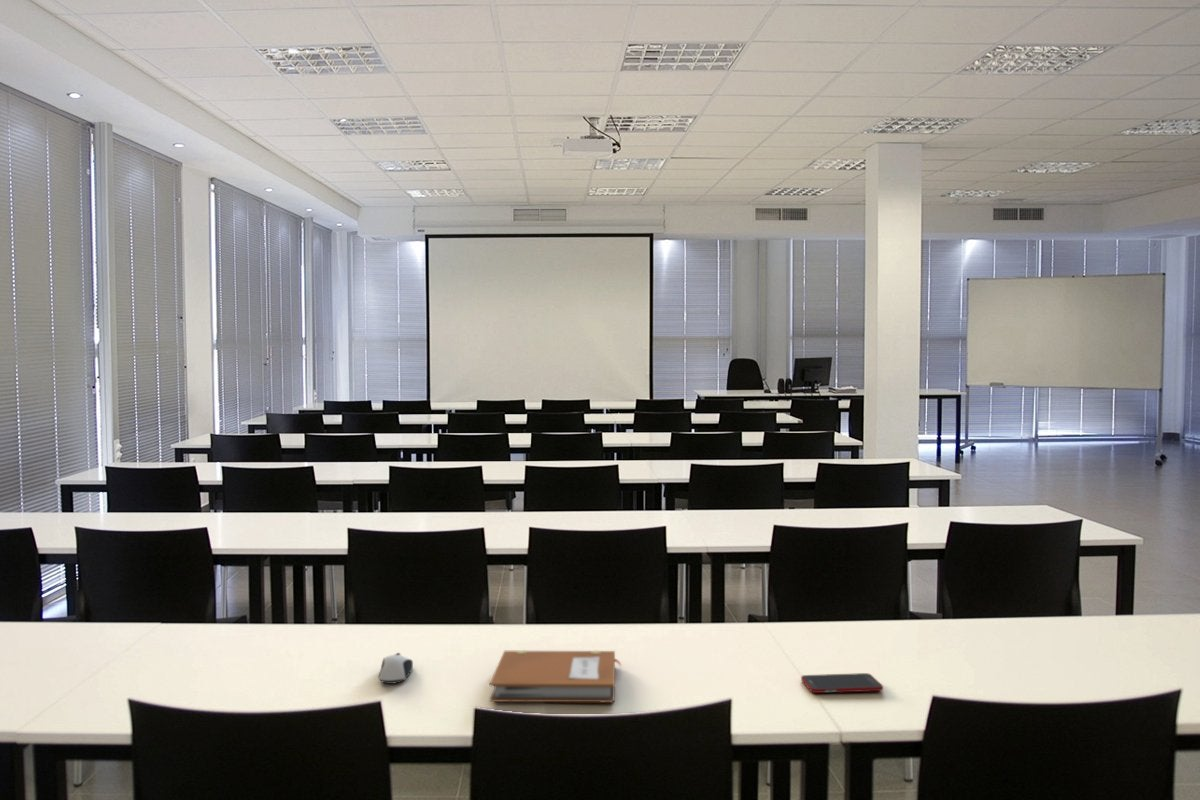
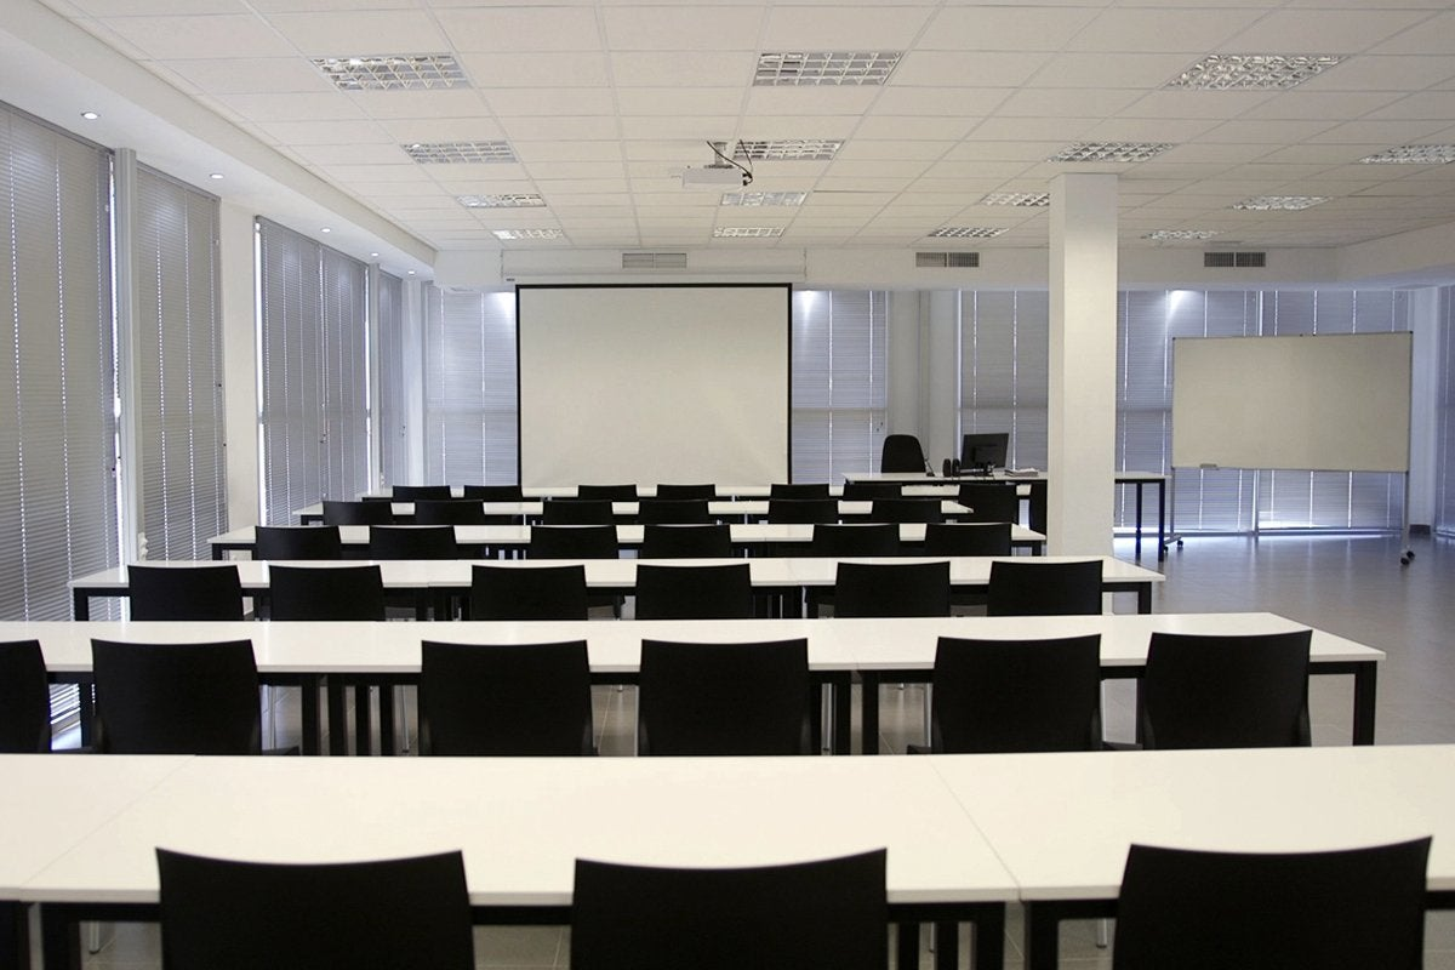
- computer mouse (395, 665)
- cell phone (841, 683)
- notebook (559, 673)
